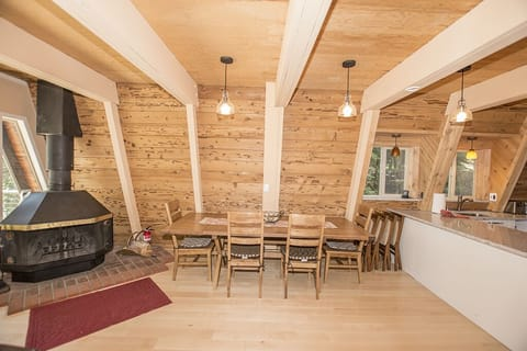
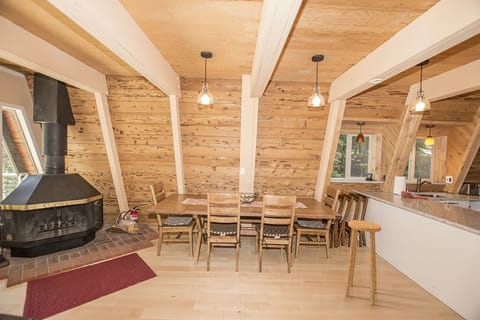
+ stool (370, 259)
